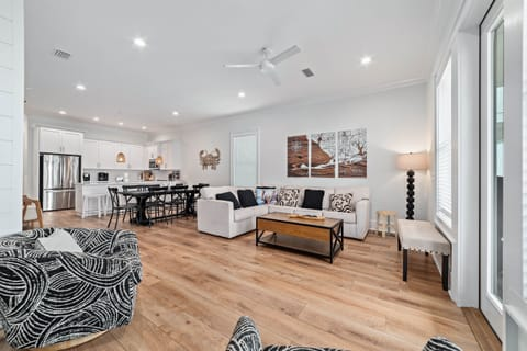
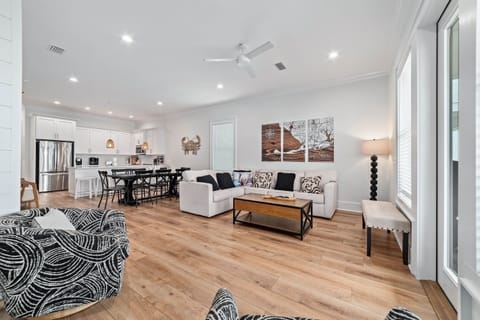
- stool (386, 224)
